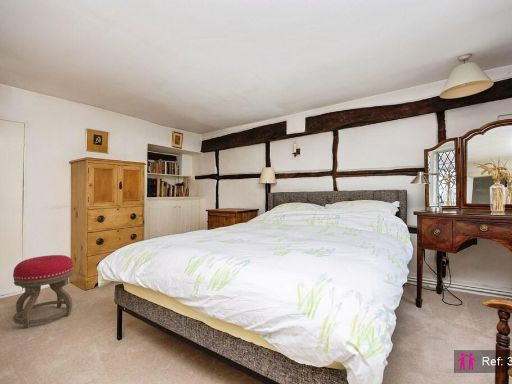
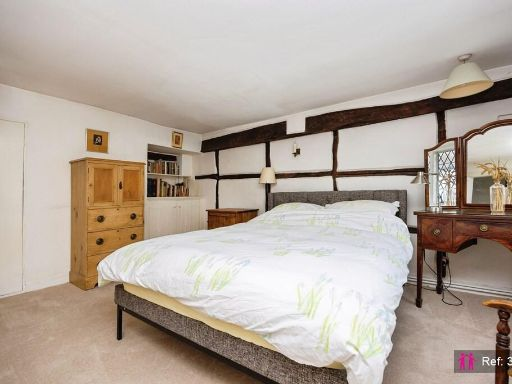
- stool (44, 284)
